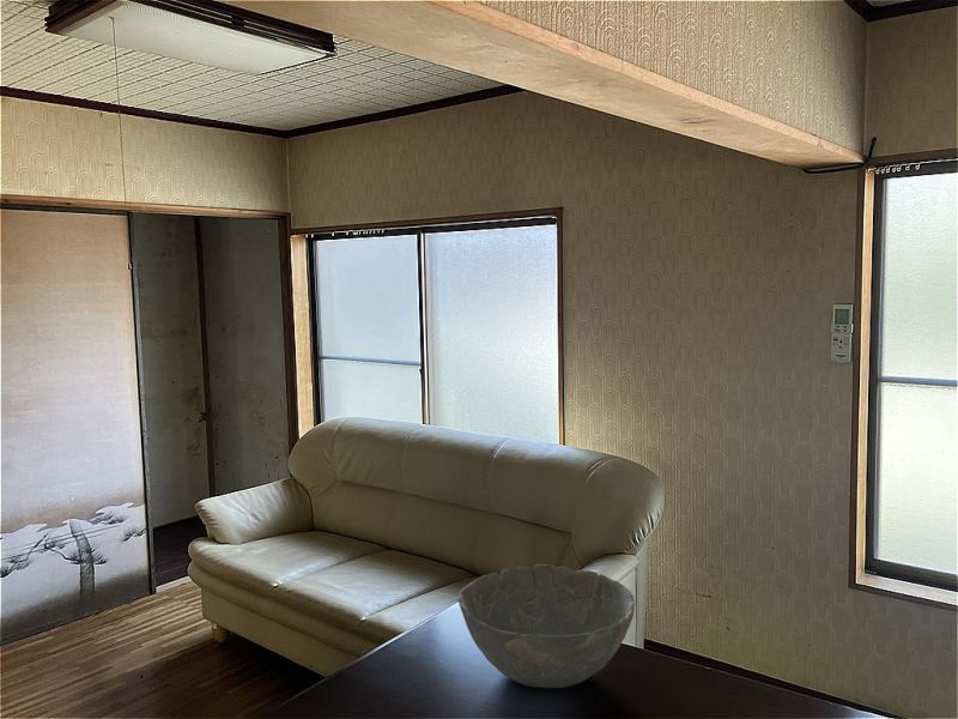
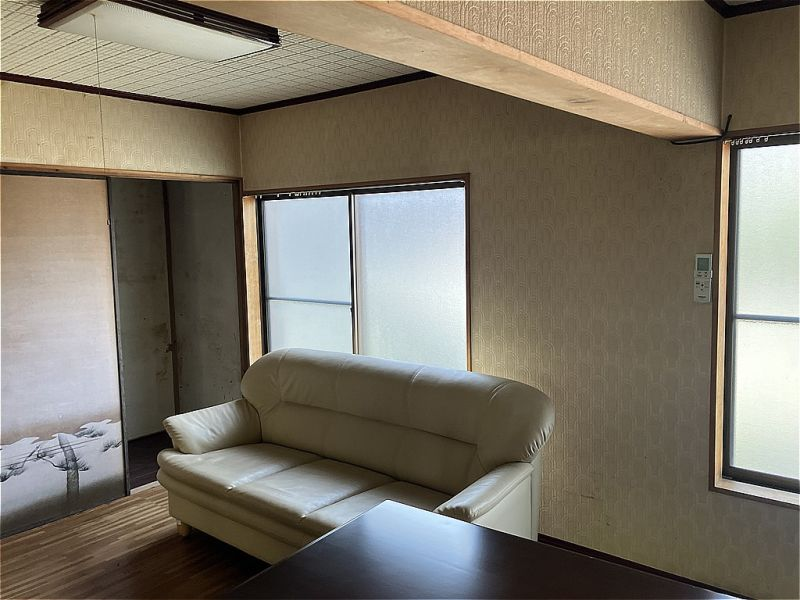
- bowl (546, 633)
